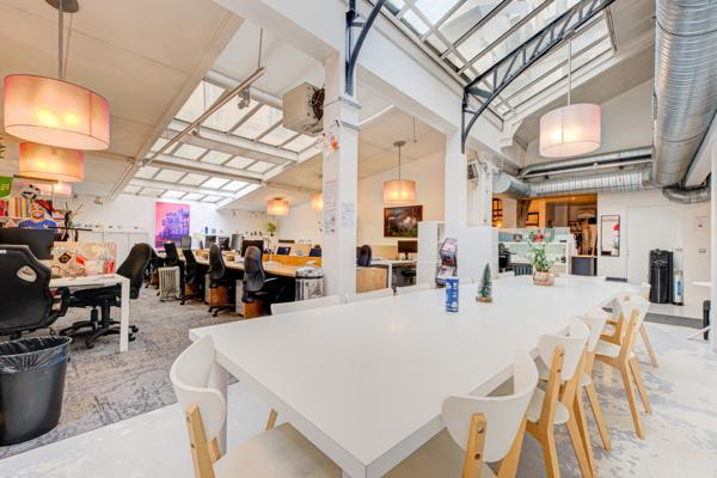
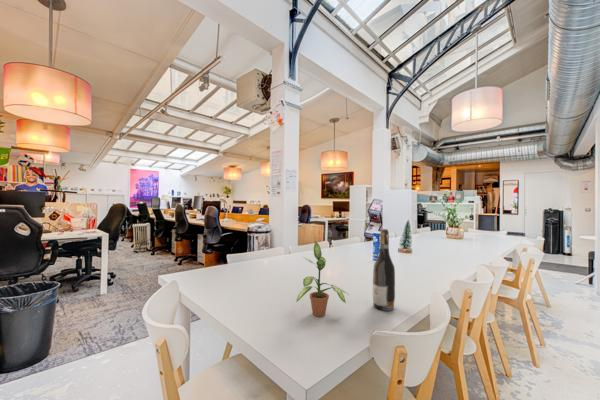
+ potted plant (319, 277)
+ wine bottle (384, 268)
